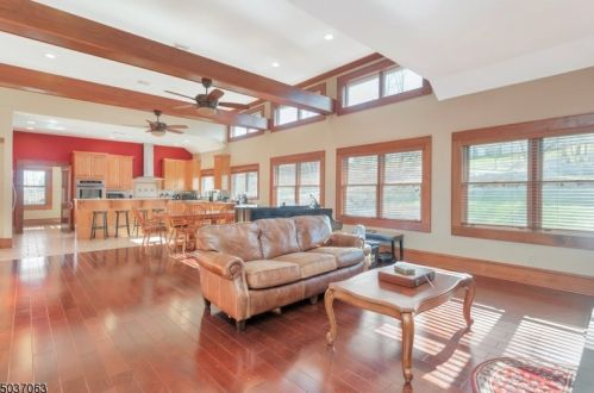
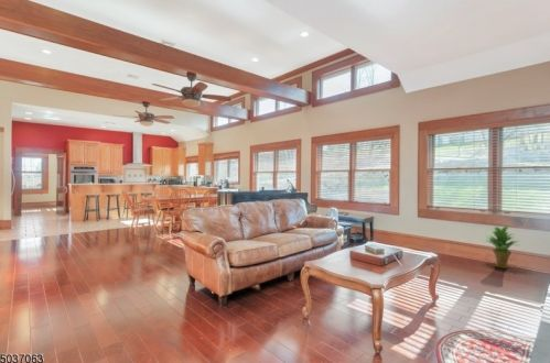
+ potted plant (502, 245)
